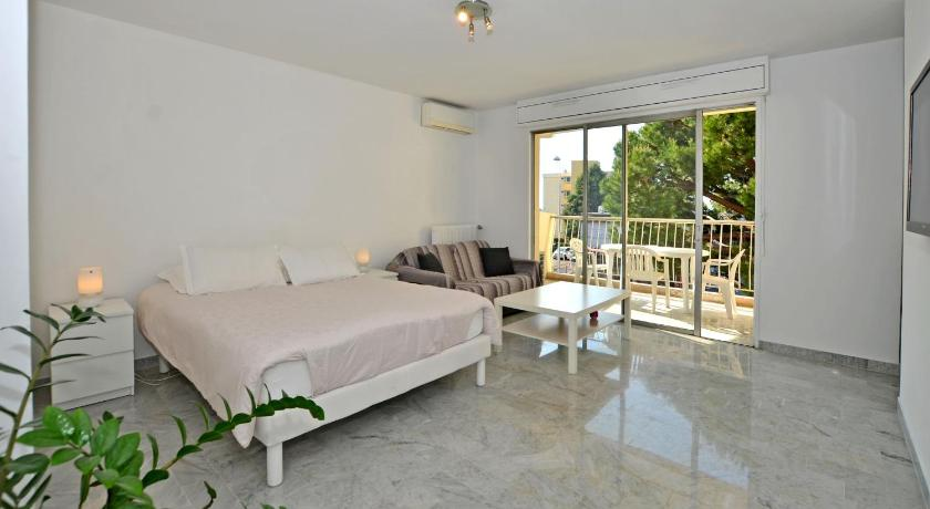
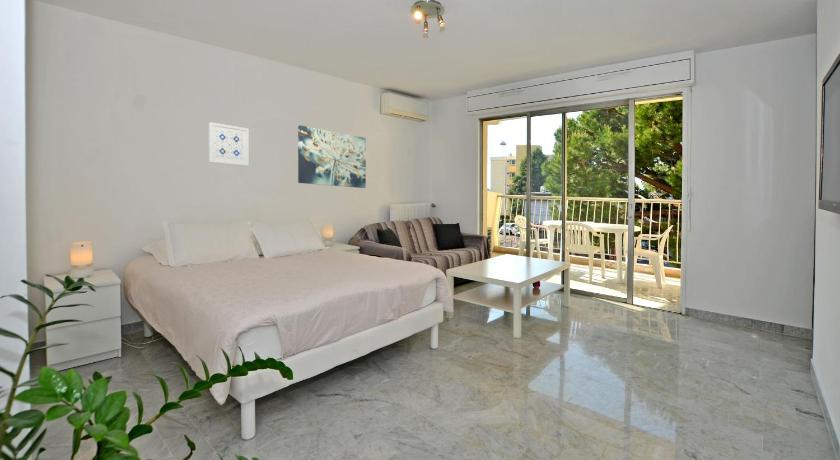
+ wall art (334, 159)
+ wall art (229, 144)
